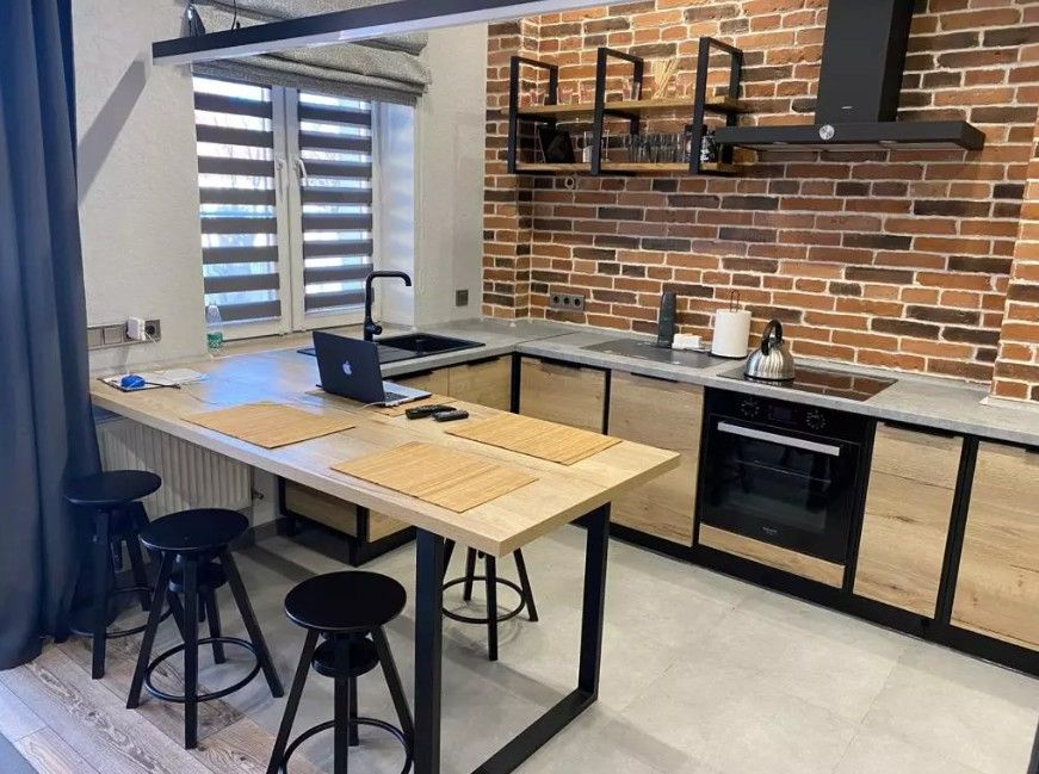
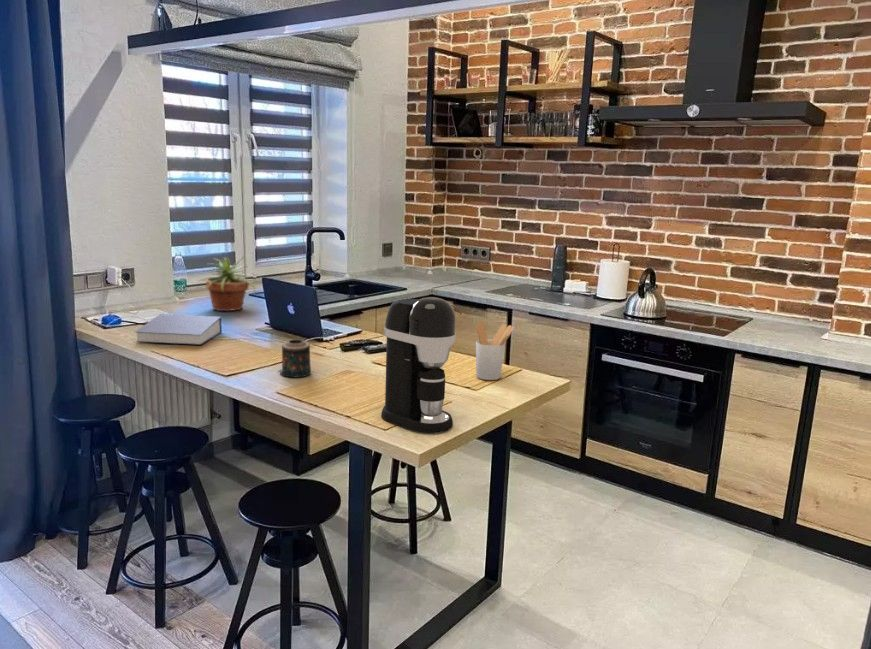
+ coffee maker (418, 359)
+ potted plant (226, 282)
+ book (180, 328)
+ utensil holder (494, 350)
+ candle (293, 356)
